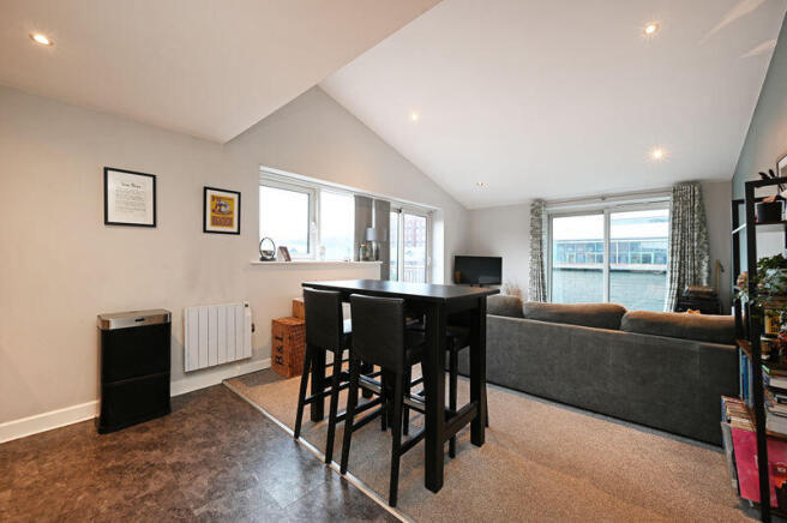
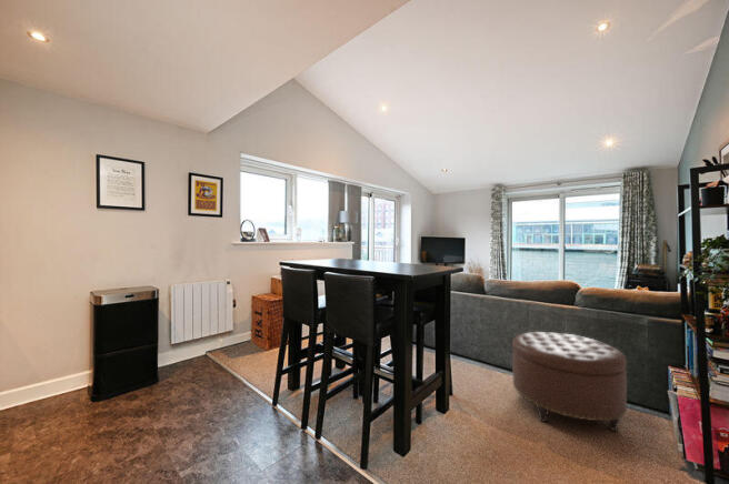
+ ottoman (565, 375)
